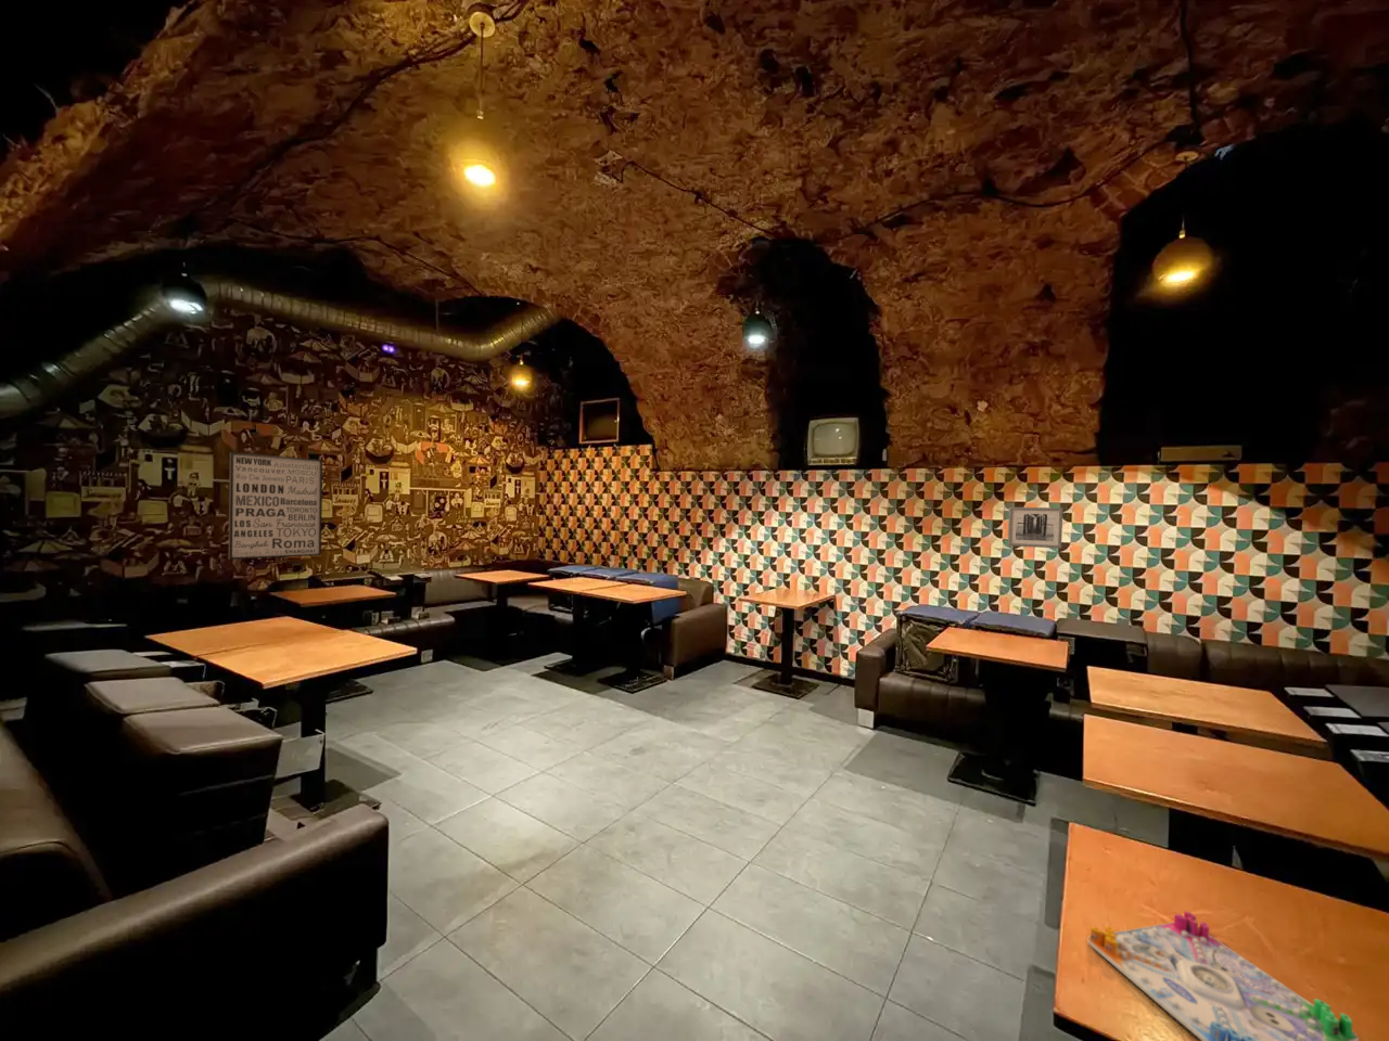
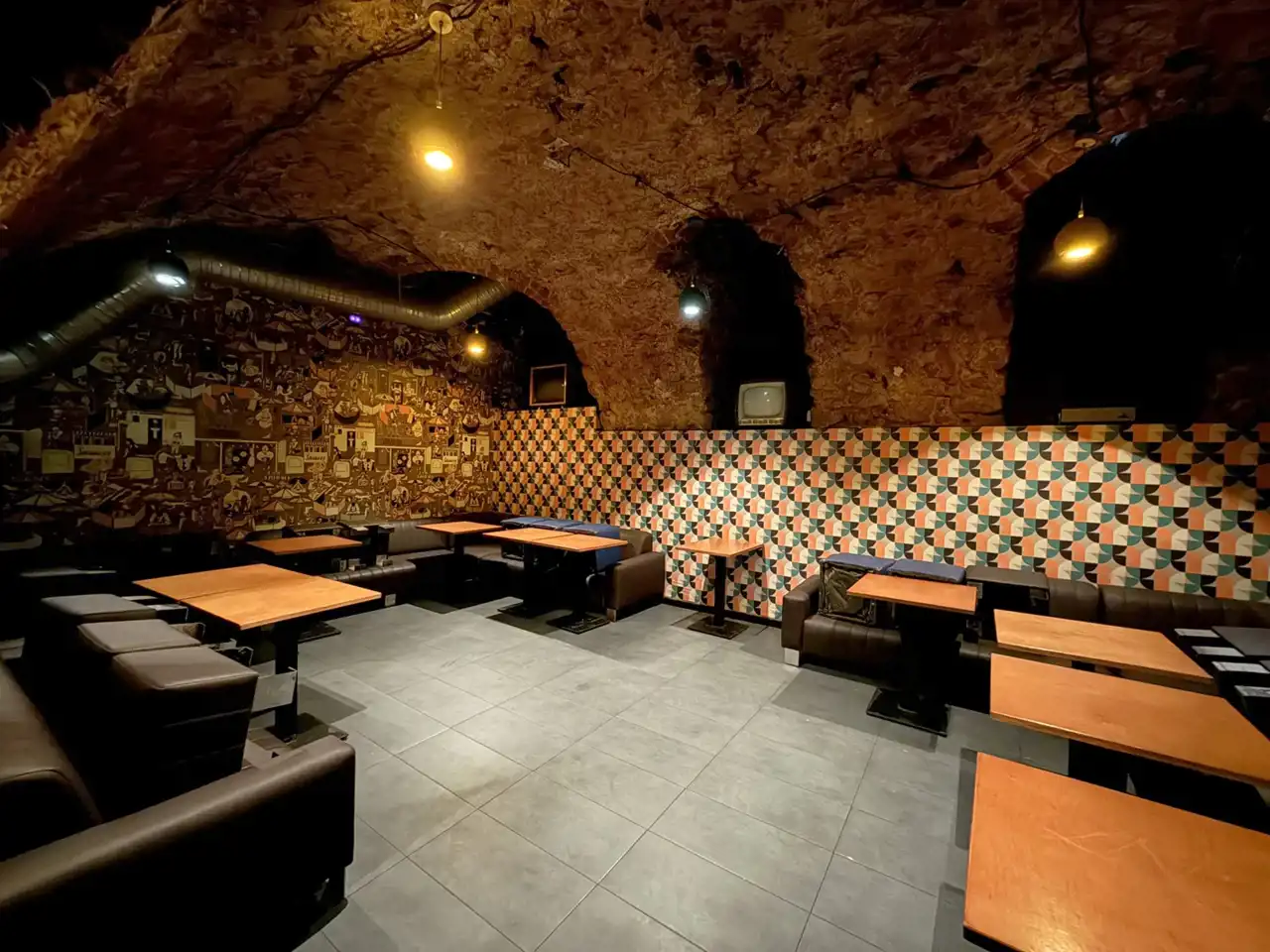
- board game (1209, 976)
- wall art (278, 506)
- wall art (1035, 527)
